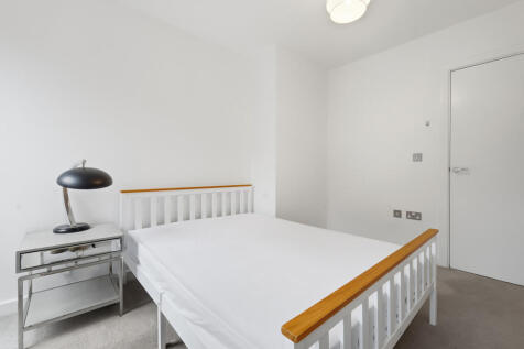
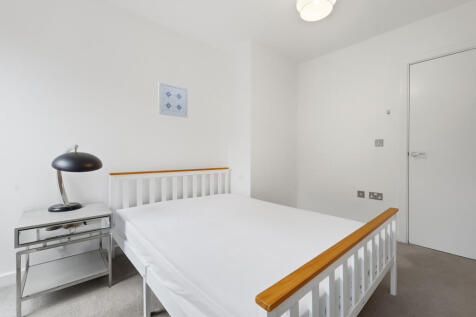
+ wall art (173, 100)
